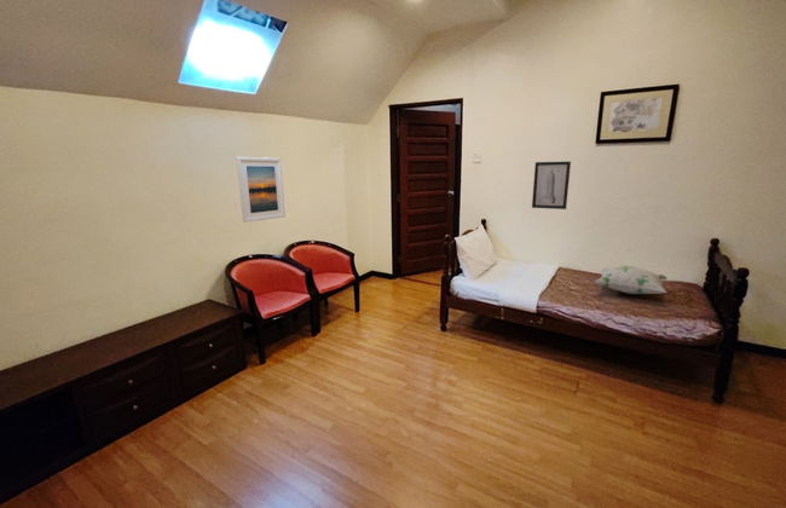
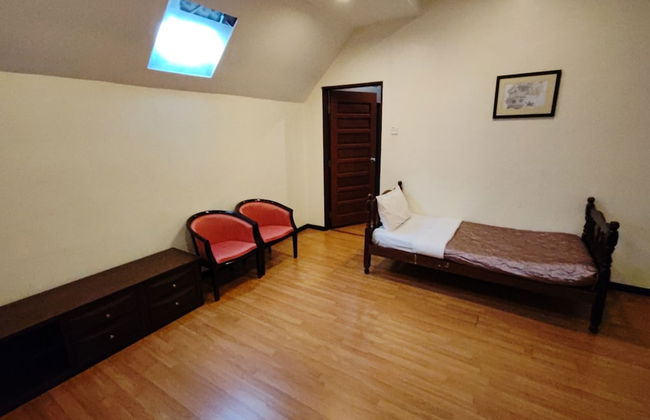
- wall art (550, 185)
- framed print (262, 189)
- decorative pillow (631, 279)
